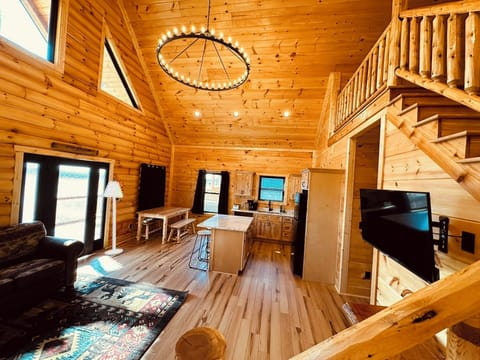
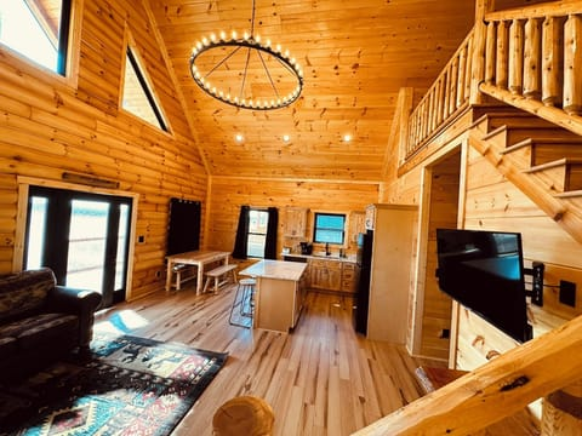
- floor lamp (113, 216)
